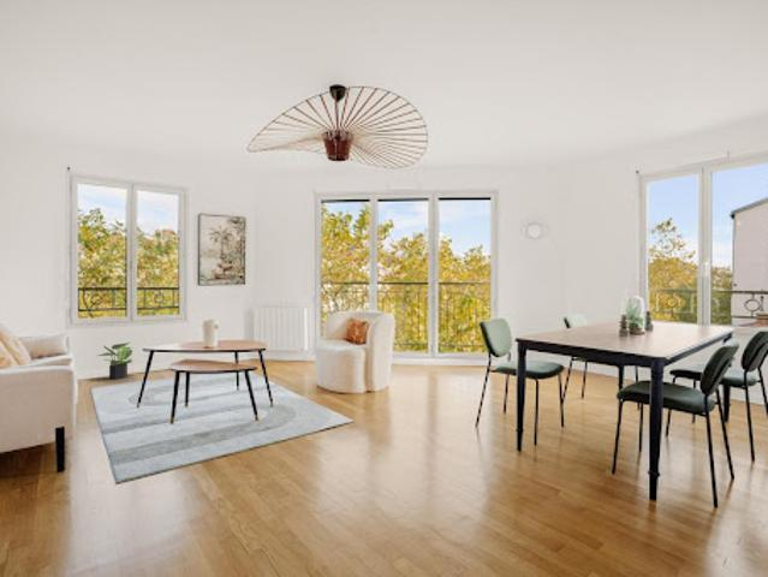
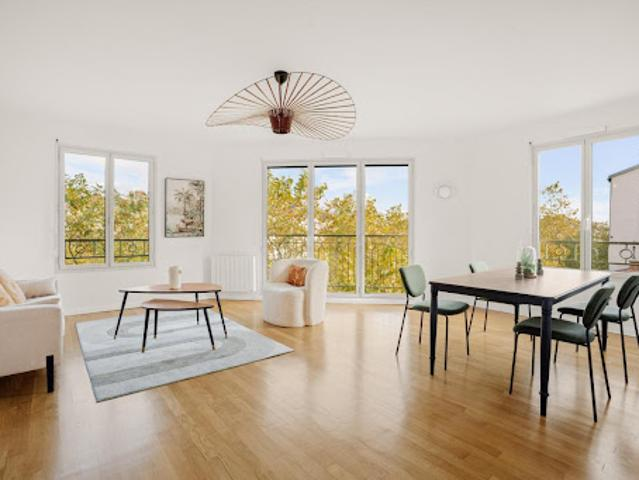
- potted plant (117, 361)
